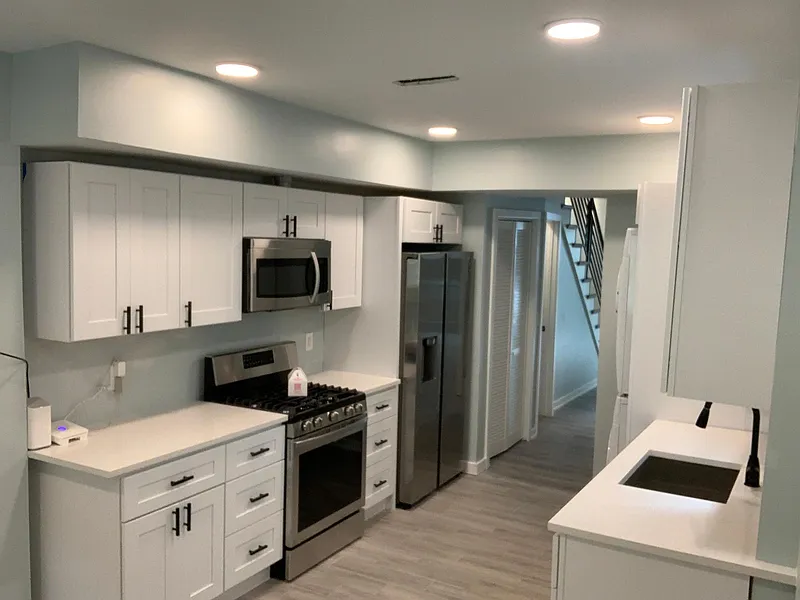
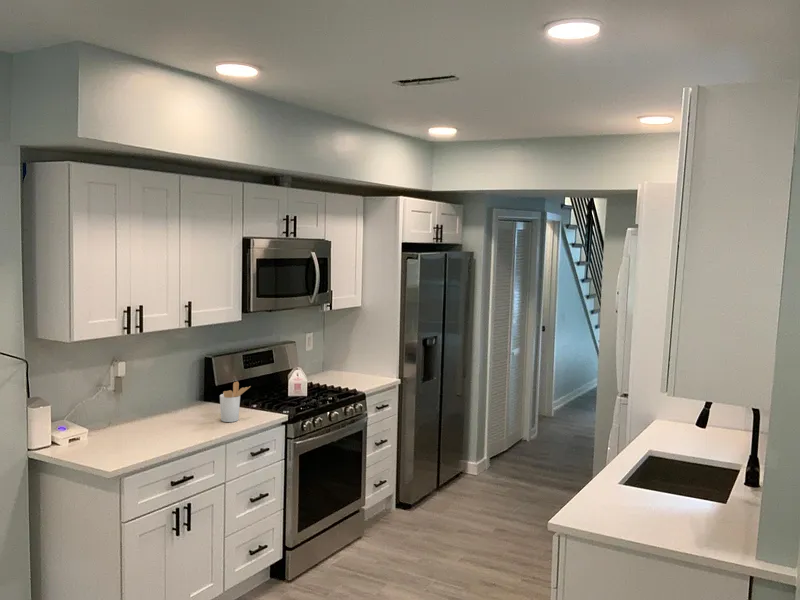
+ utensil holder (234, 402)
